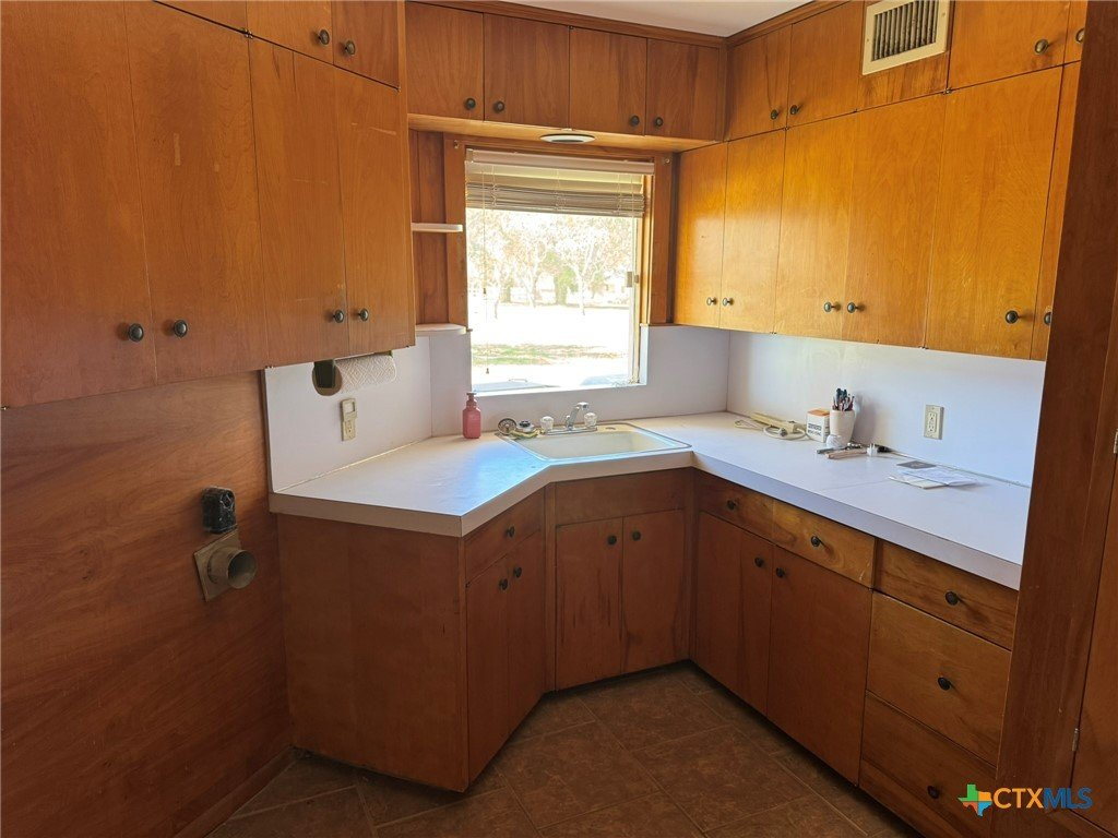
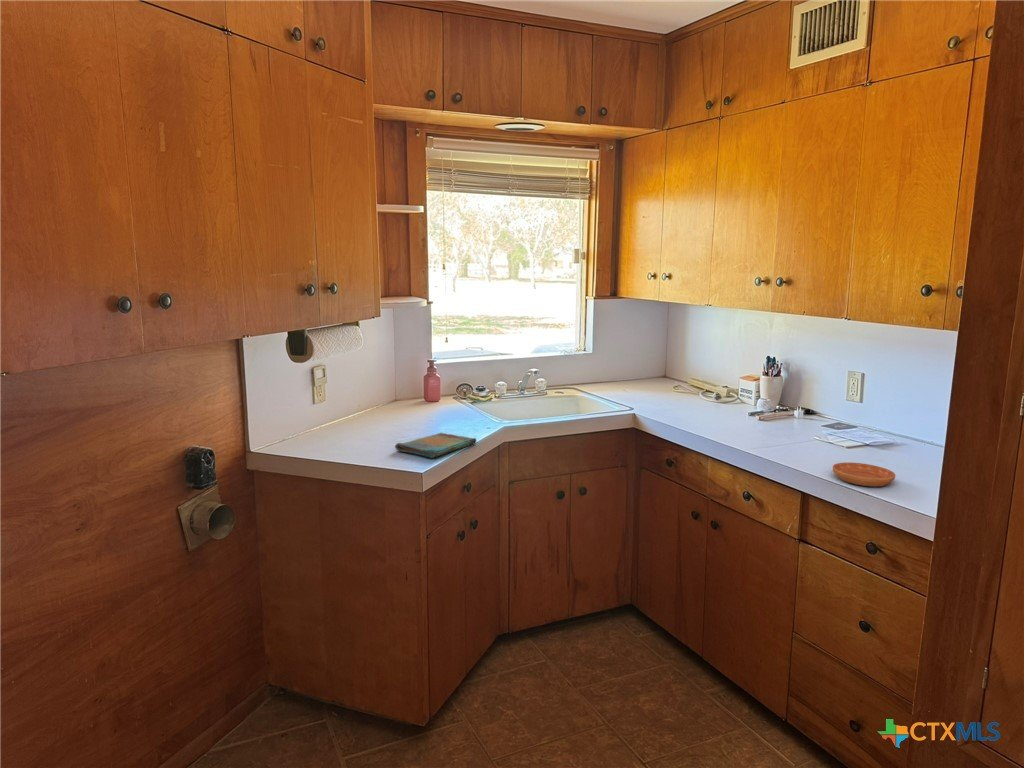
+ saucer (863, 474)
+ dish towel (436, 443)
